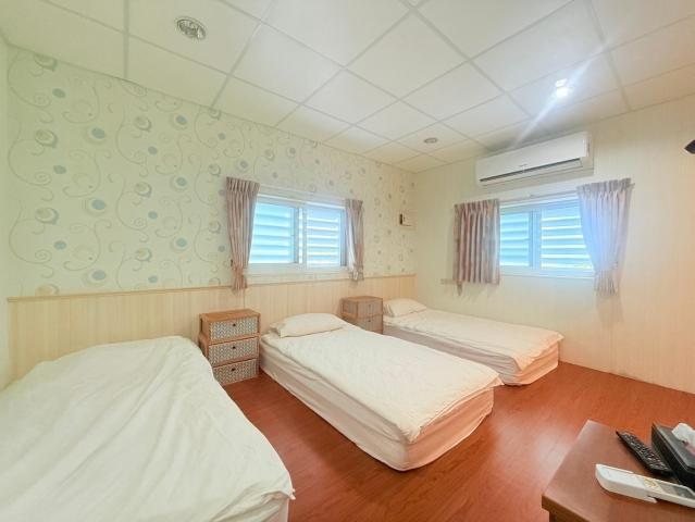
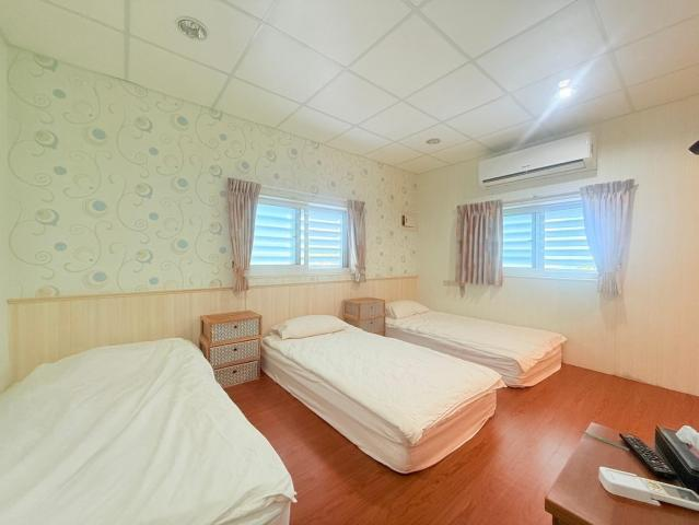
+ pen (603, 440)
